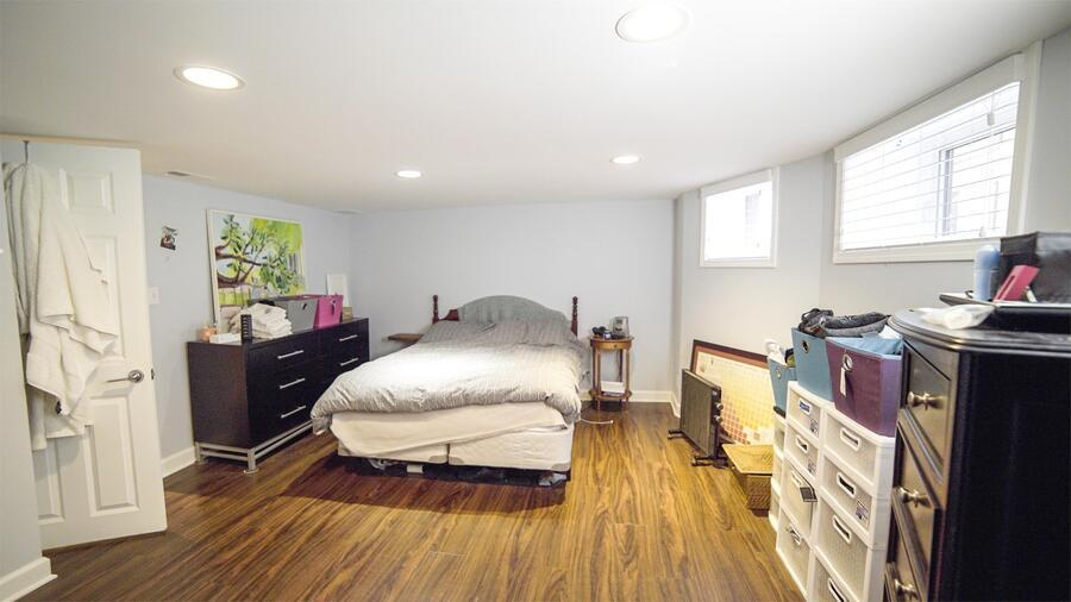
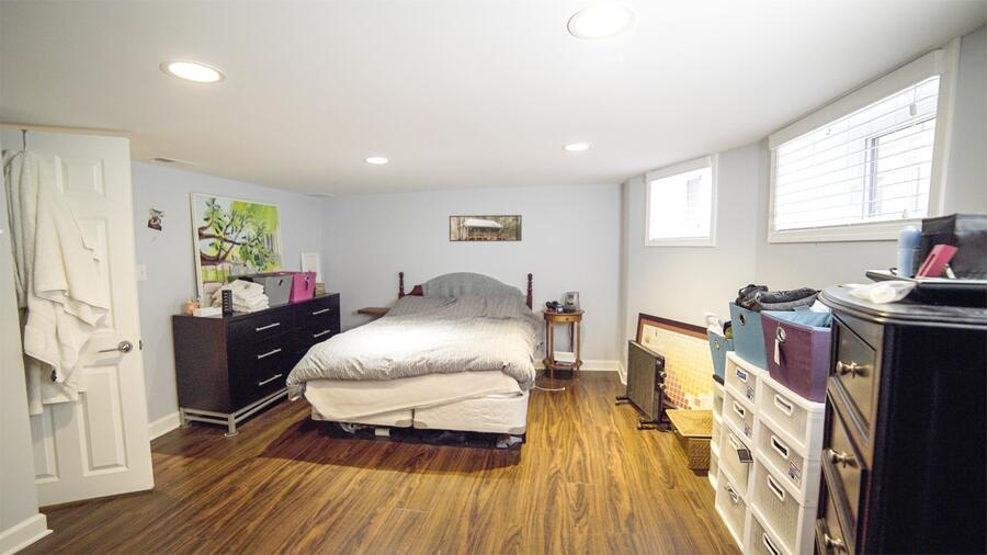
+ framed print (485, 228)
